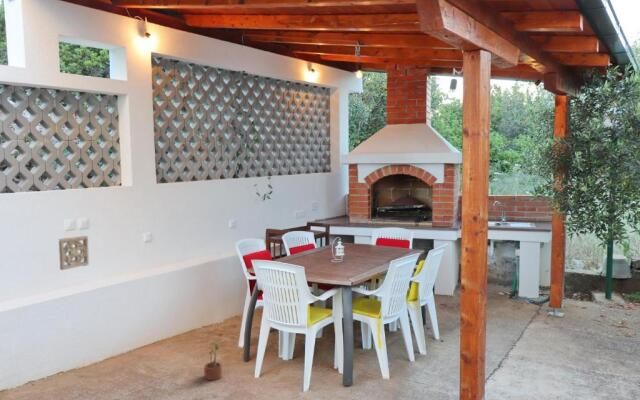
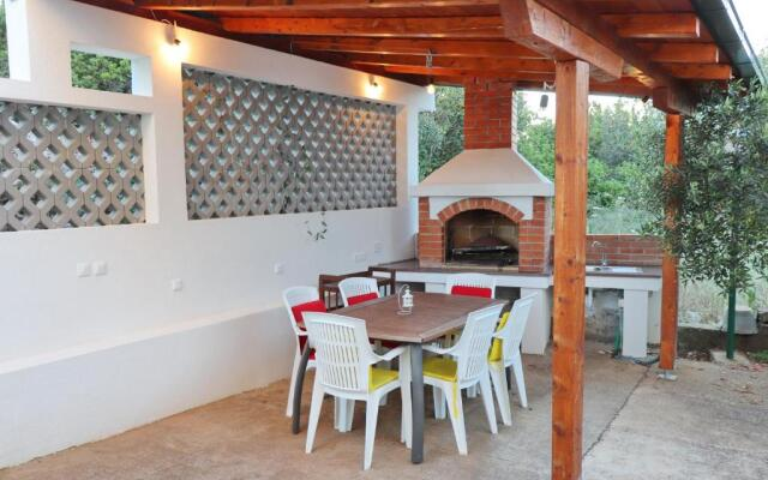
- potted plant (215, 360)
- wall ornament (73, 252)
